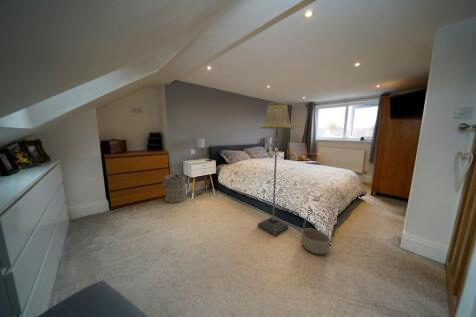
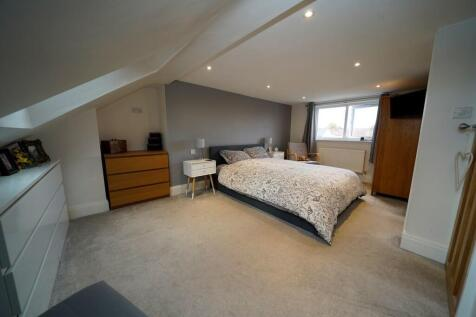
- floor lamp (275, 169)
- basket (315, 231)
- laundry hamper (174, 186)
